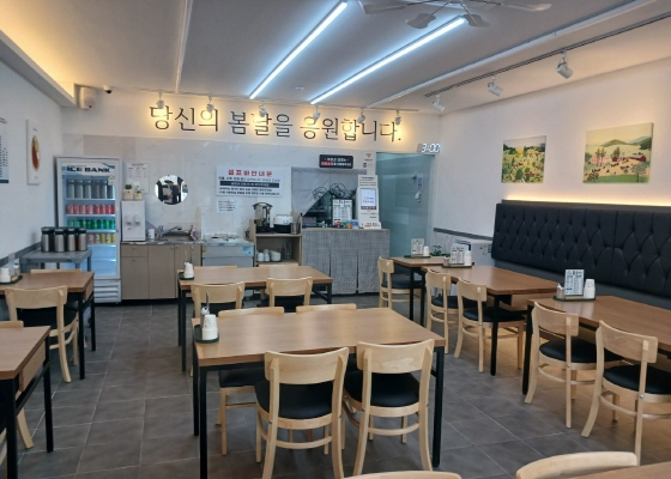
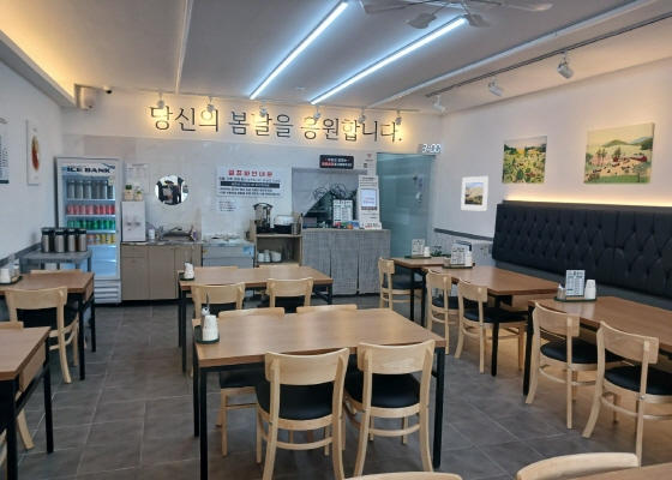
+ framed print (474, 193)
